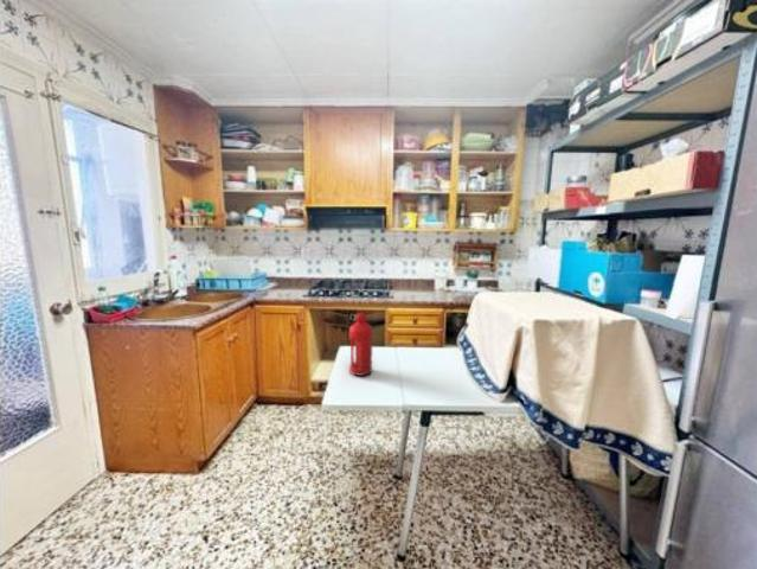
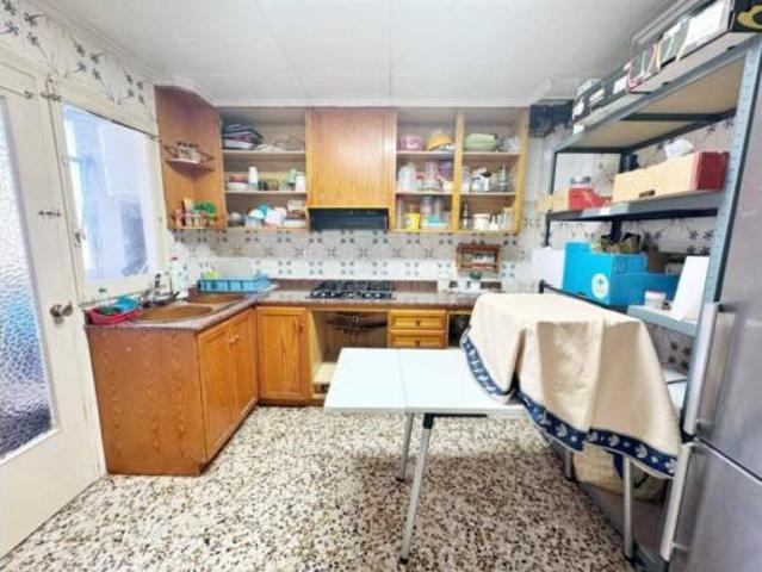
- water bottle (360, 343)
